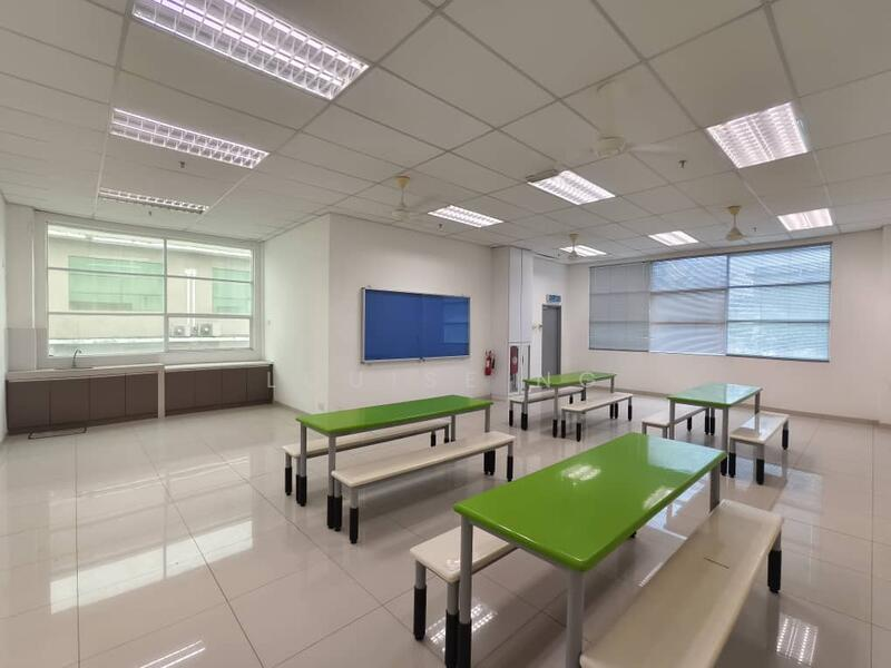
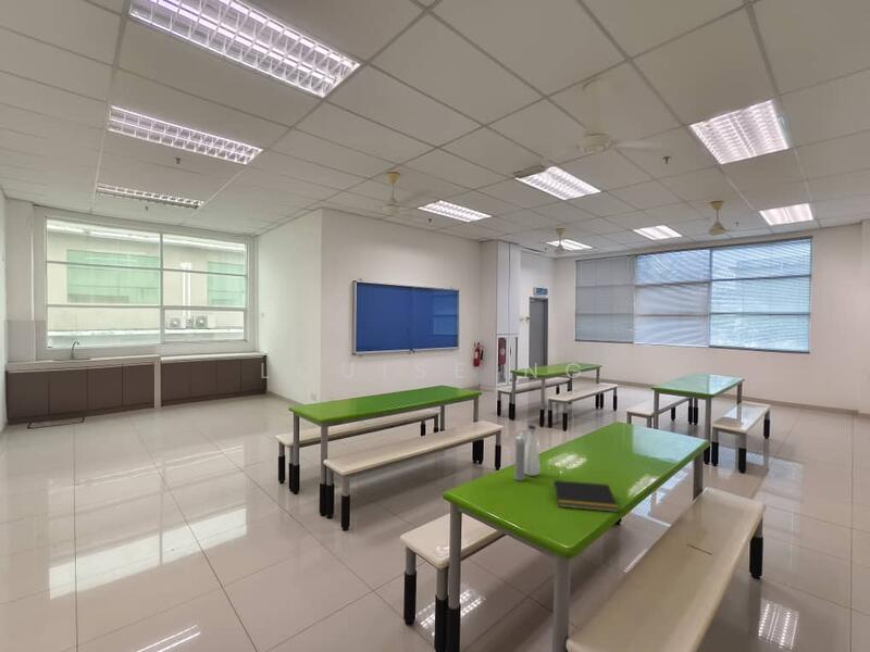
+ notepad (584, 494)
+ water bottle (527, 450)
